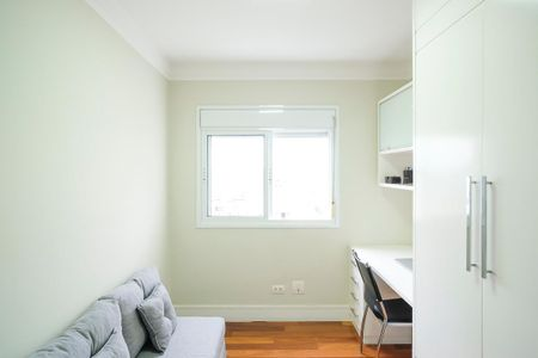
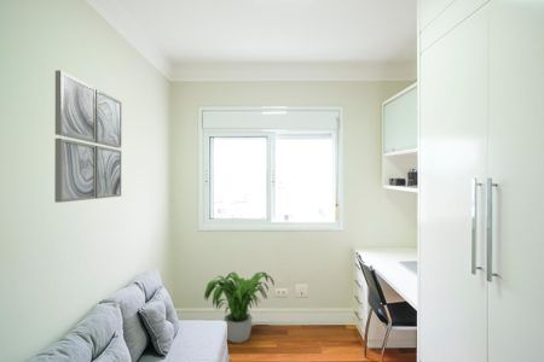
+ wall art (94, 142)
+ potted plant (241, 306)
